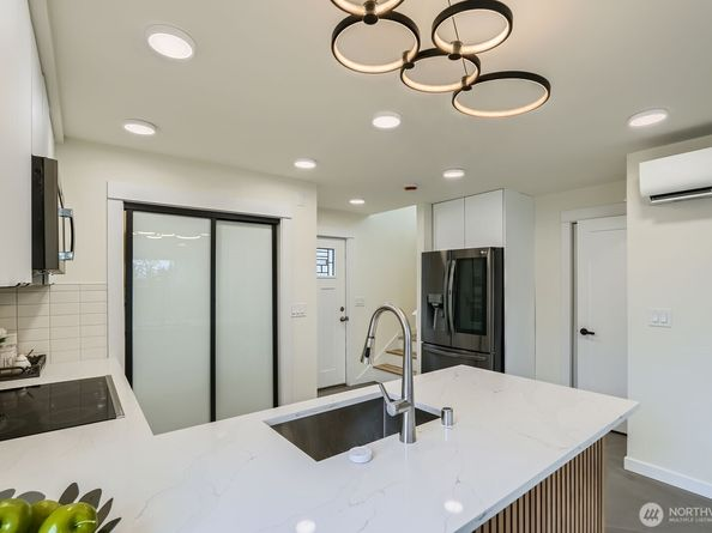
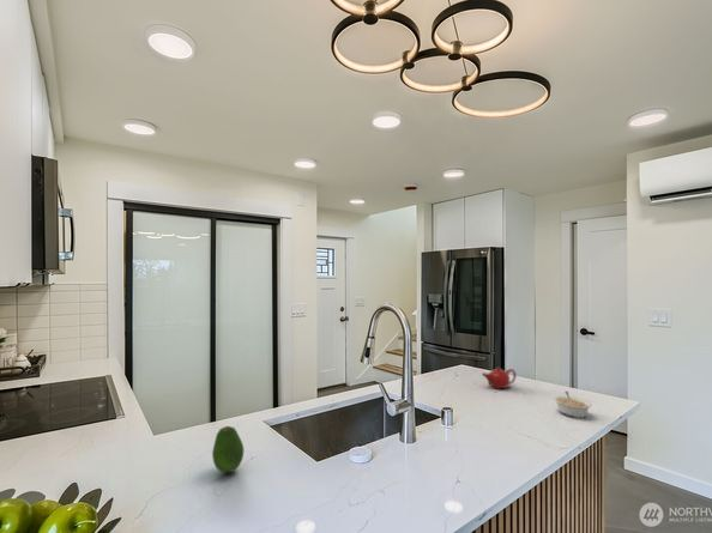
+ teapot (499, 377)
+ legume (571, 405)
+ fruit (228, 448)
